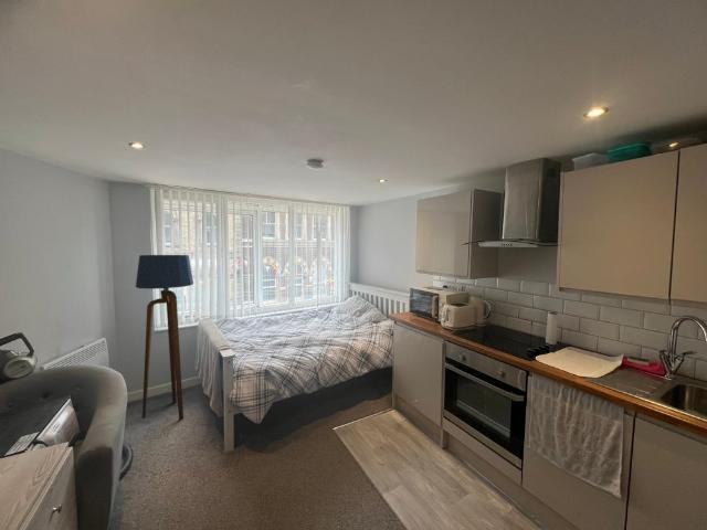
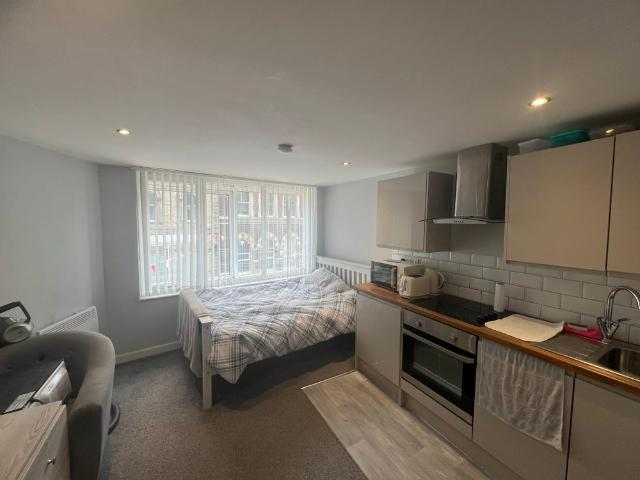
- floor lamp (168, 336)
